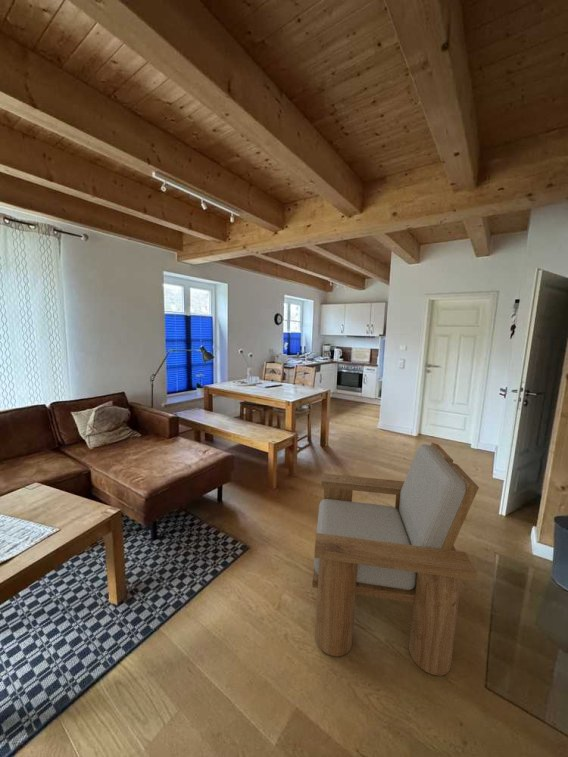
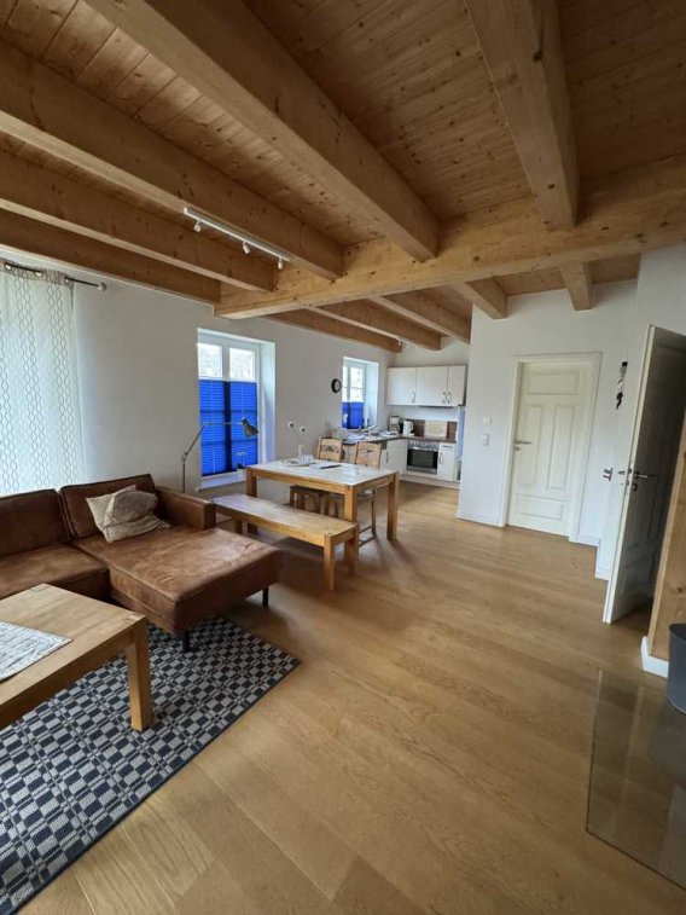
- armchair (380, 529)
